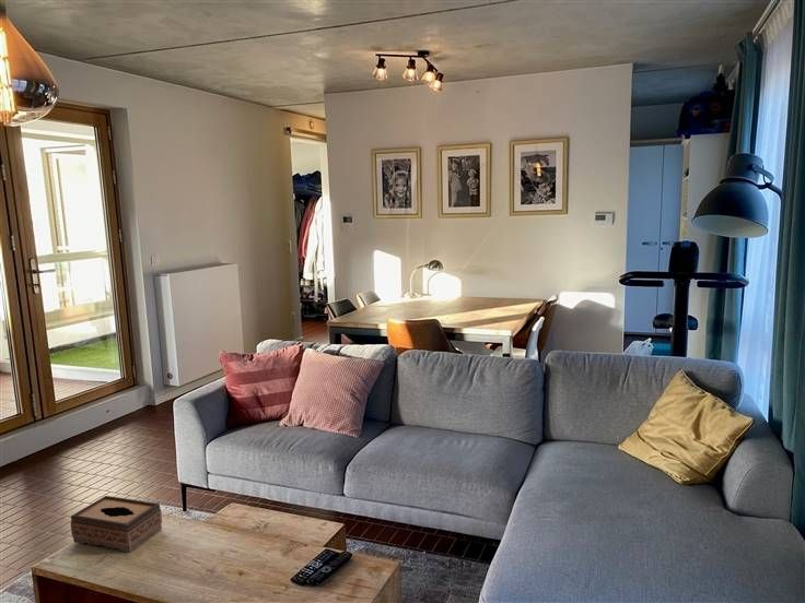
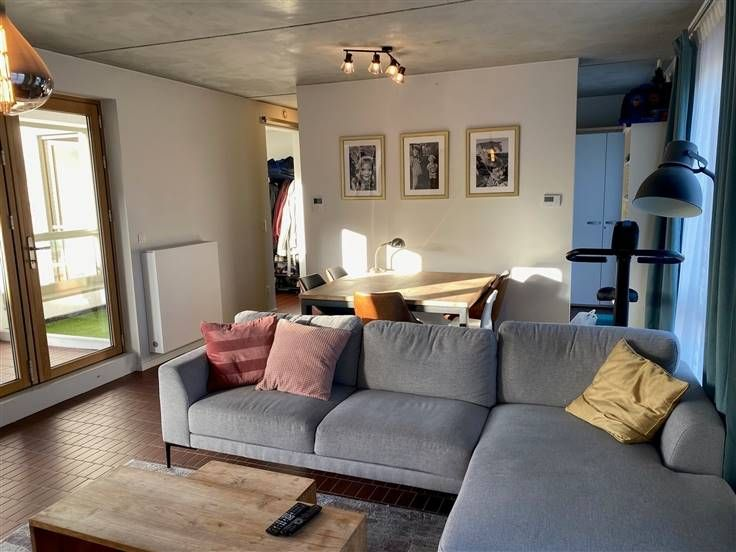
- tissue box (117, 522)
